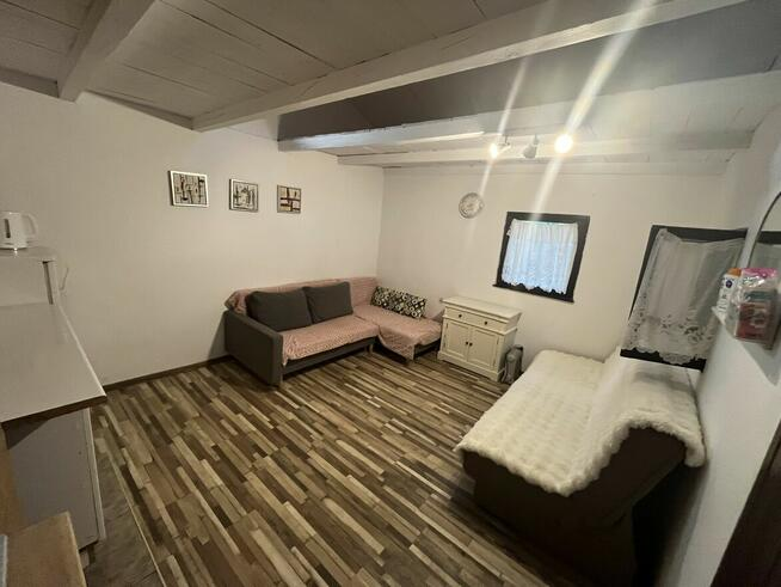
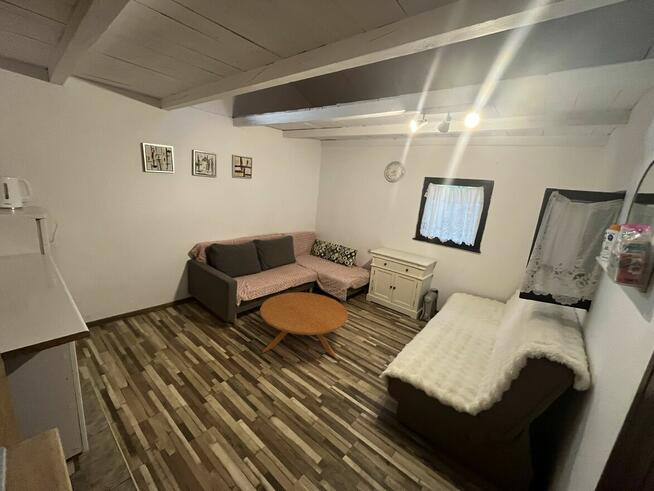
+ coffee table (303, 322)
